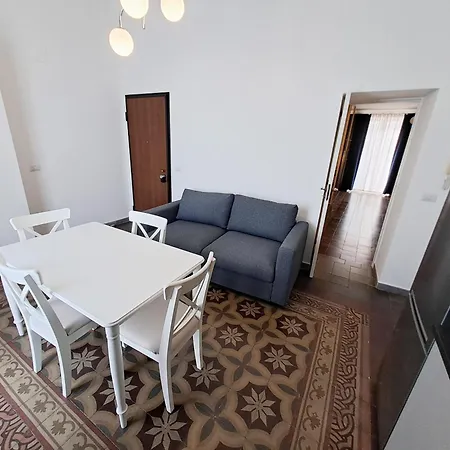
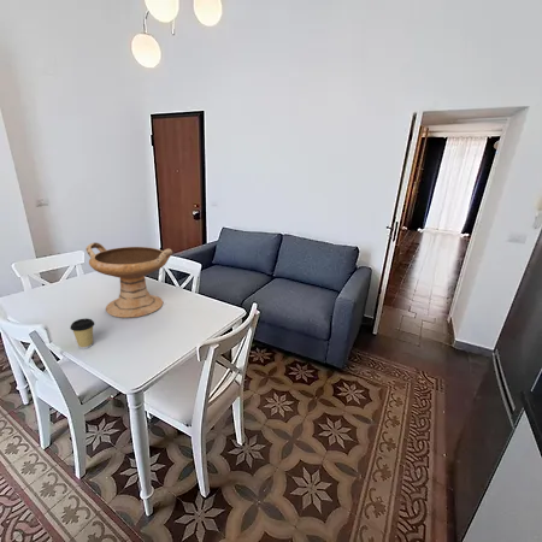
+ coffee cup (83, 332)
+ decorative bowl (132, 277)
